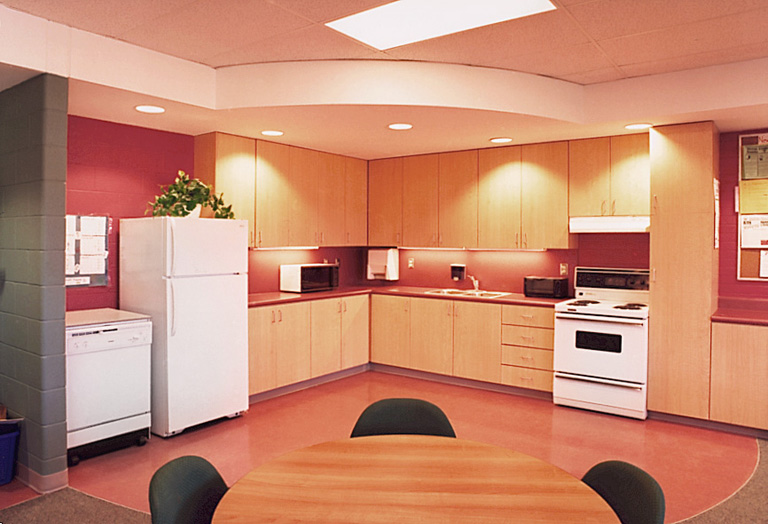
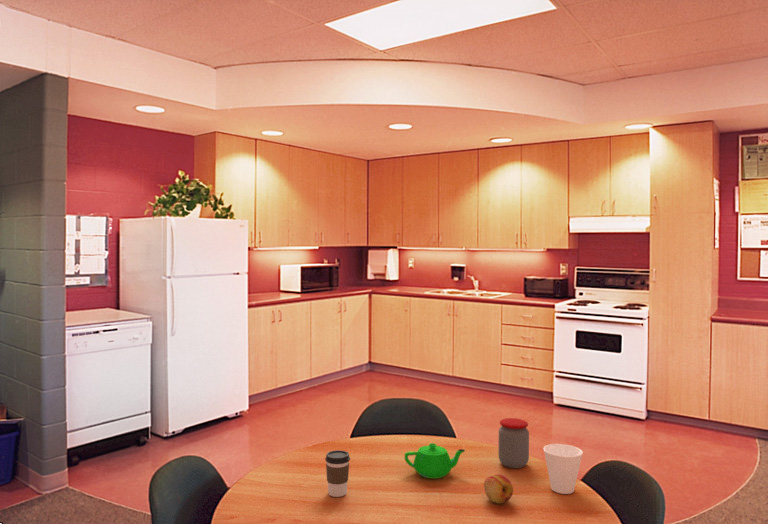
+ jar (513, 442)
+ teapot (434, 458)
+ fruit (498, 488)
+ coffee cup (337, 473)
+ cup (562, 469)
